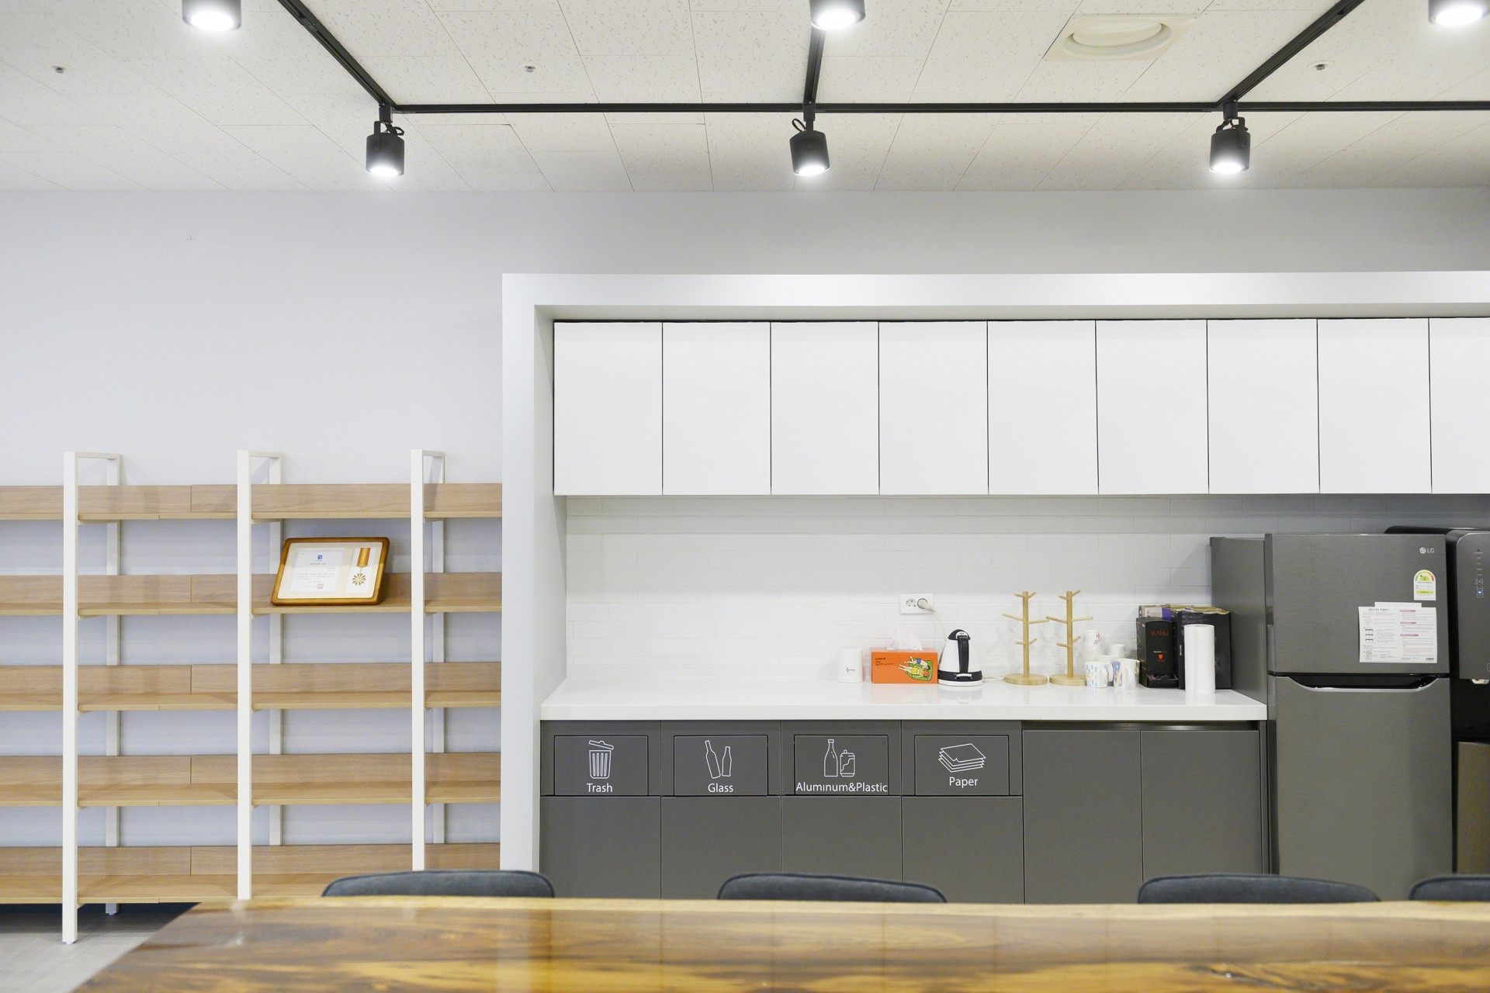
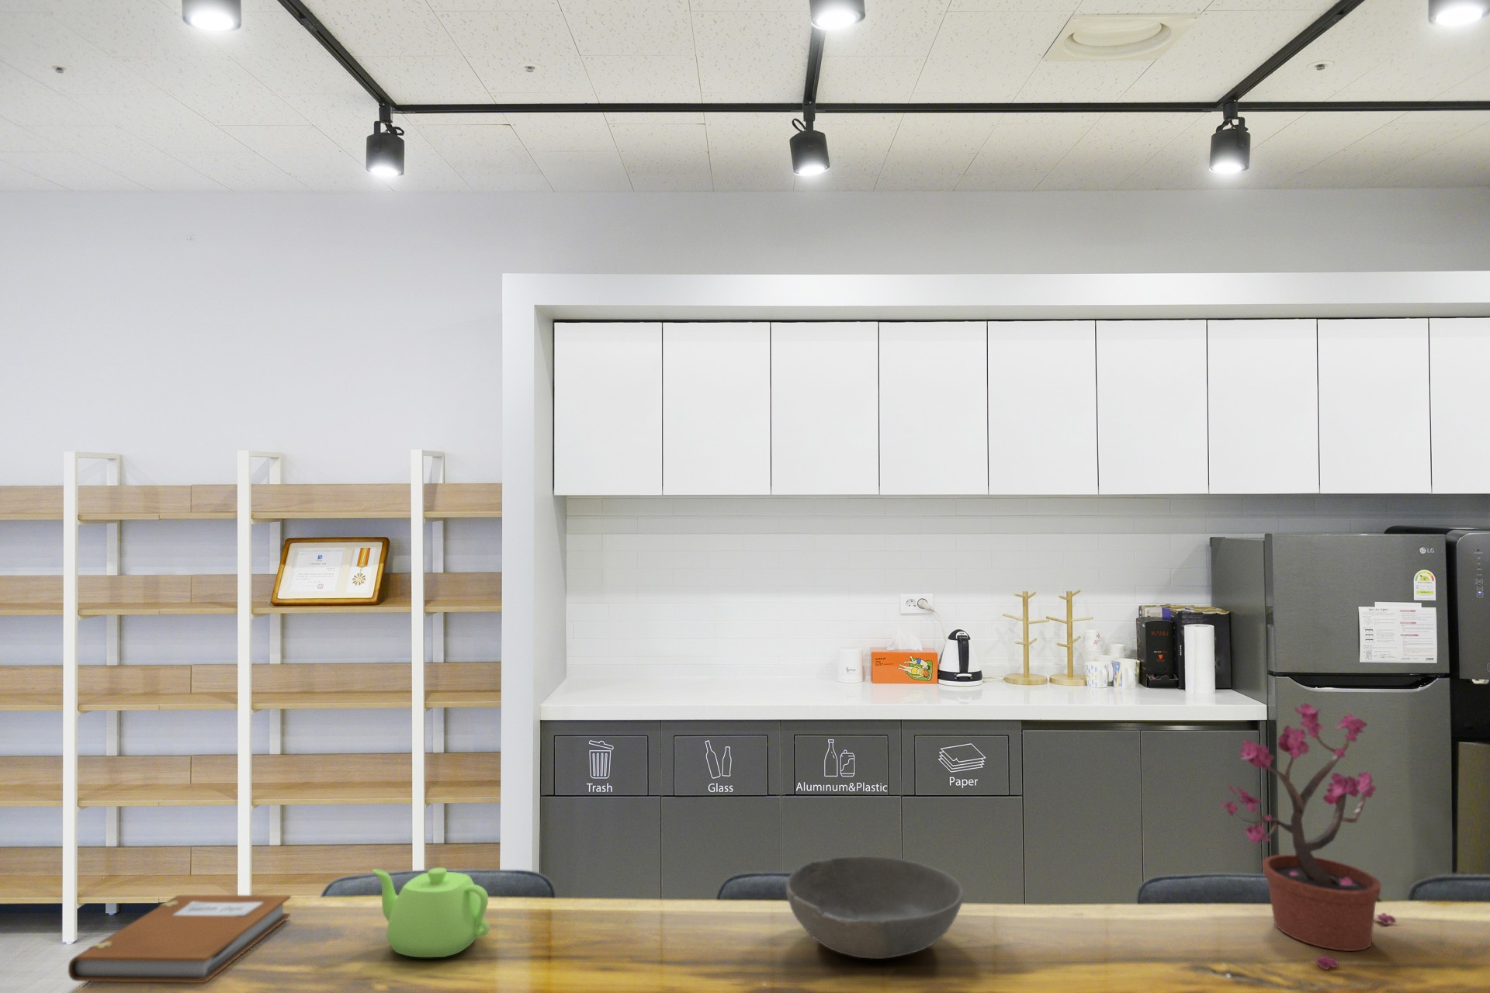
+ notebook (191, 932)
+ teapot (430, 907)
+ potted plant (1328, 827)
+ bowl (874, 912)
